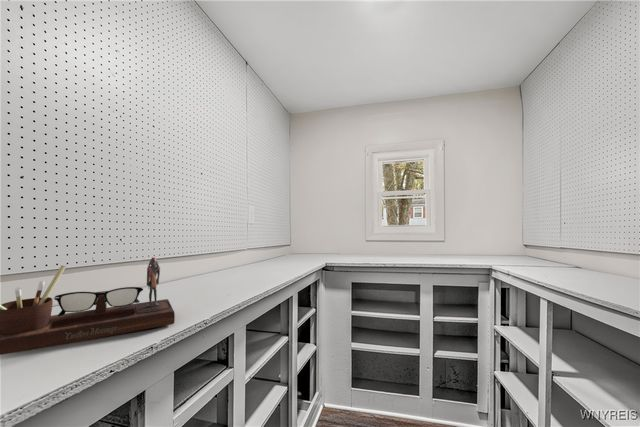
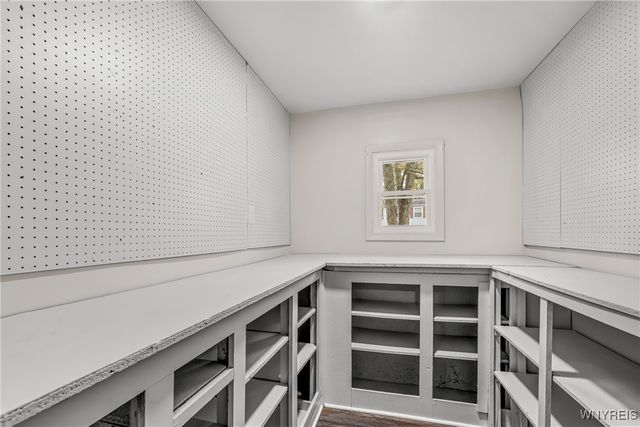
- desk organizer (87, 296)
